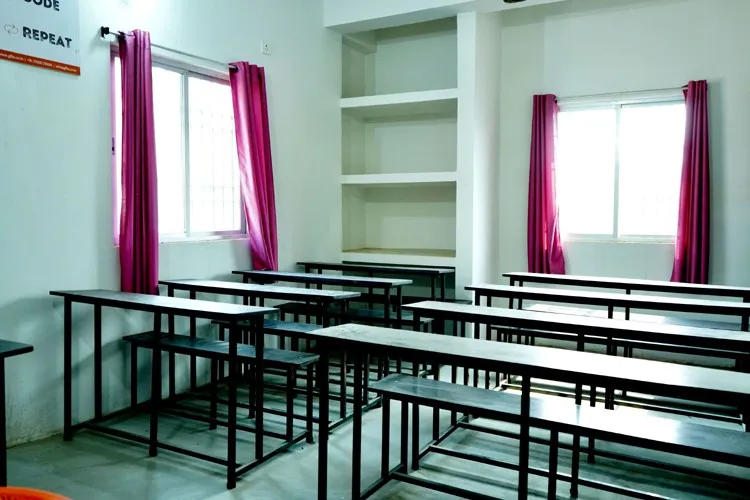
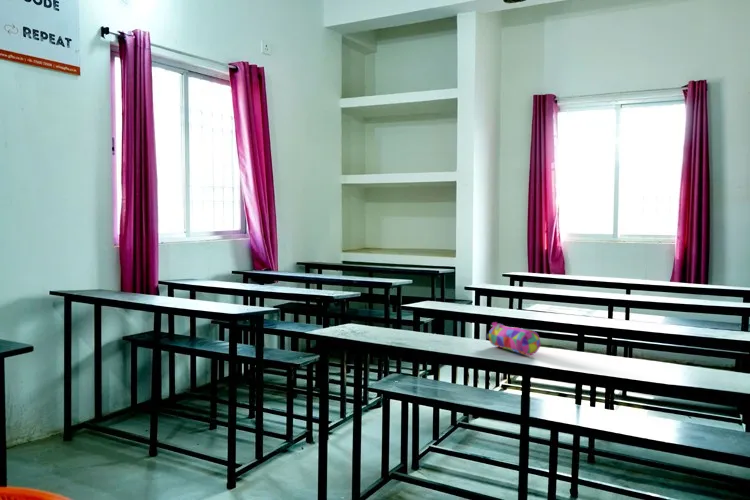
+ pencil case (512, 338)
